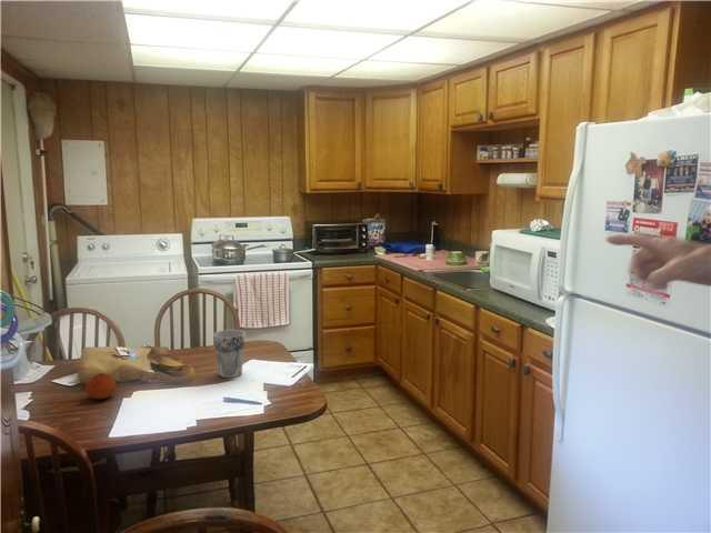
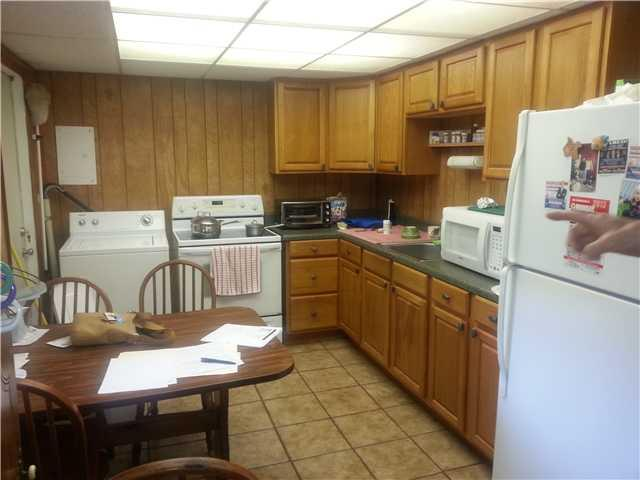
- fruit (100, 385)
- cup (230, 353)
